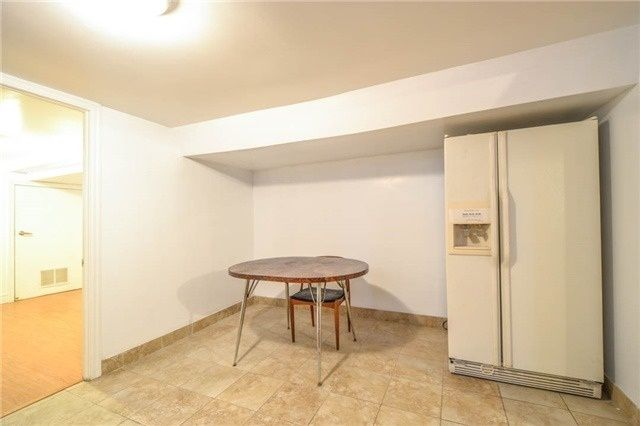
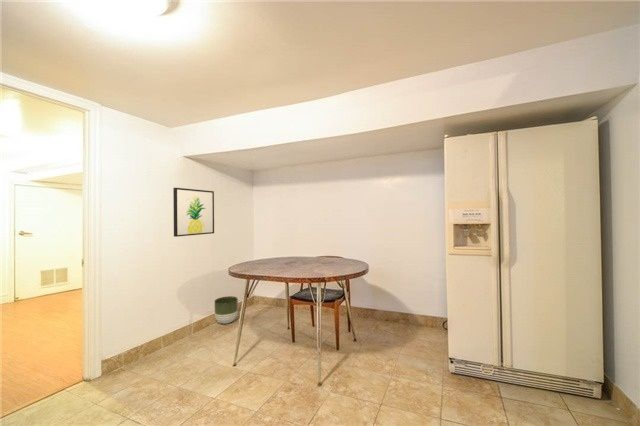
+ wall art (195, 212)
+ planter (226, 310)
